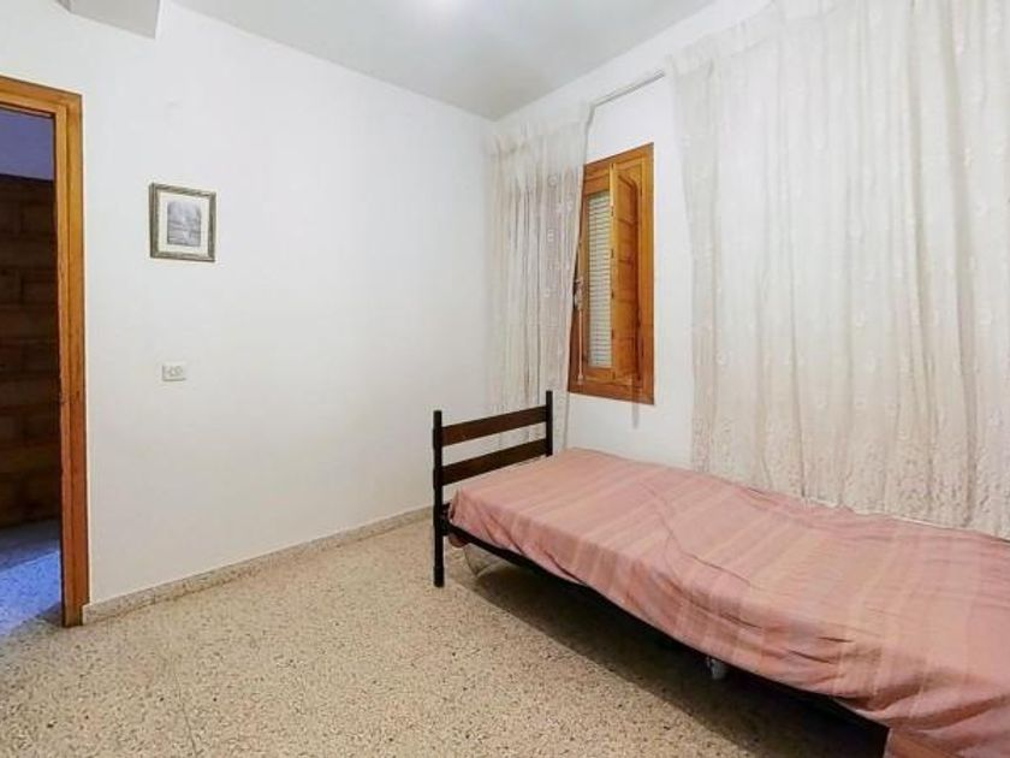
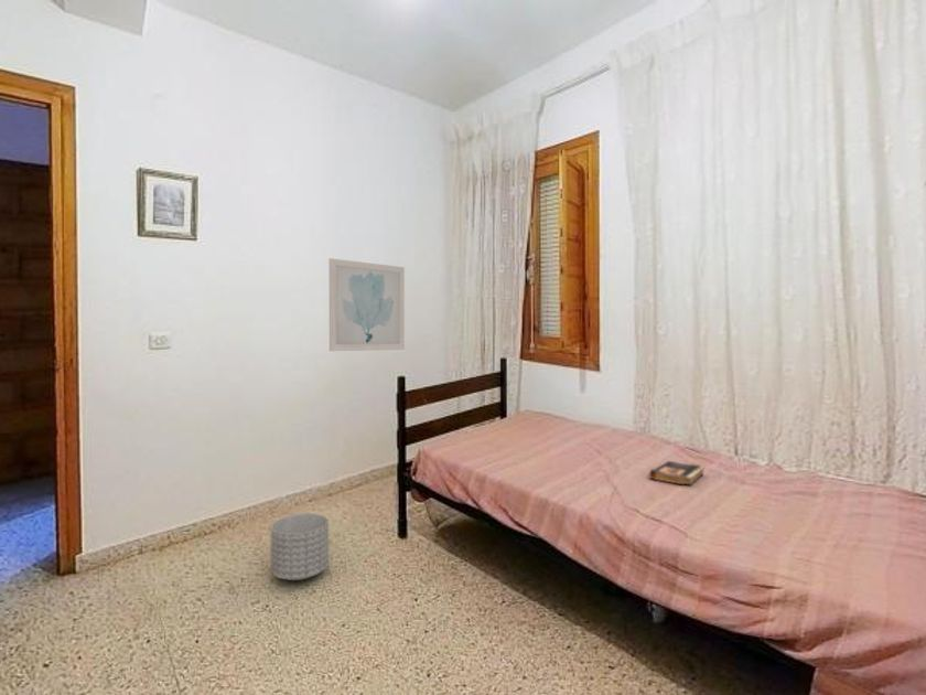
+ wall art (368, 307)
+ book (678, 471)
+ planter (300, 548)
